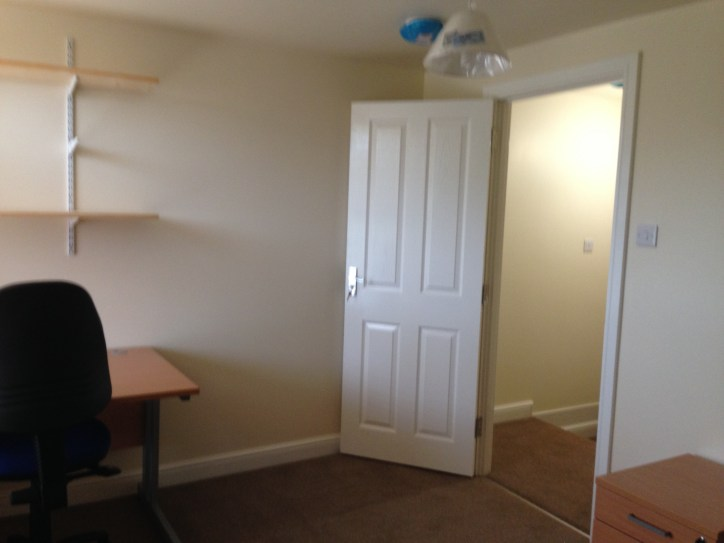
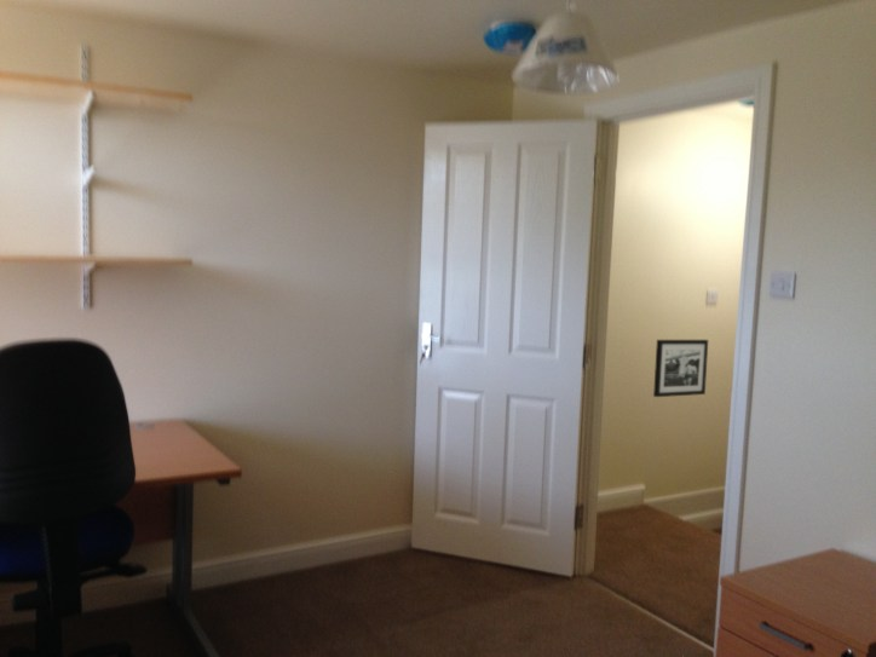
+ picture frame (681, 367)
